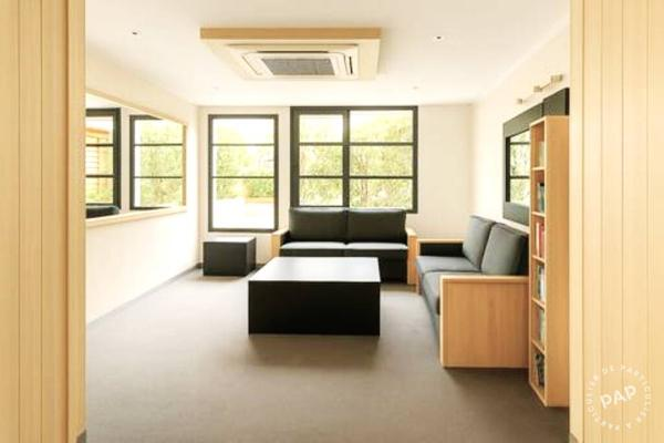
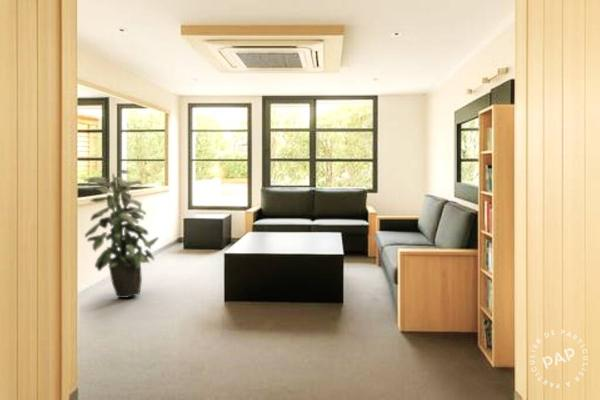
+ indoor plant (120, 233)
